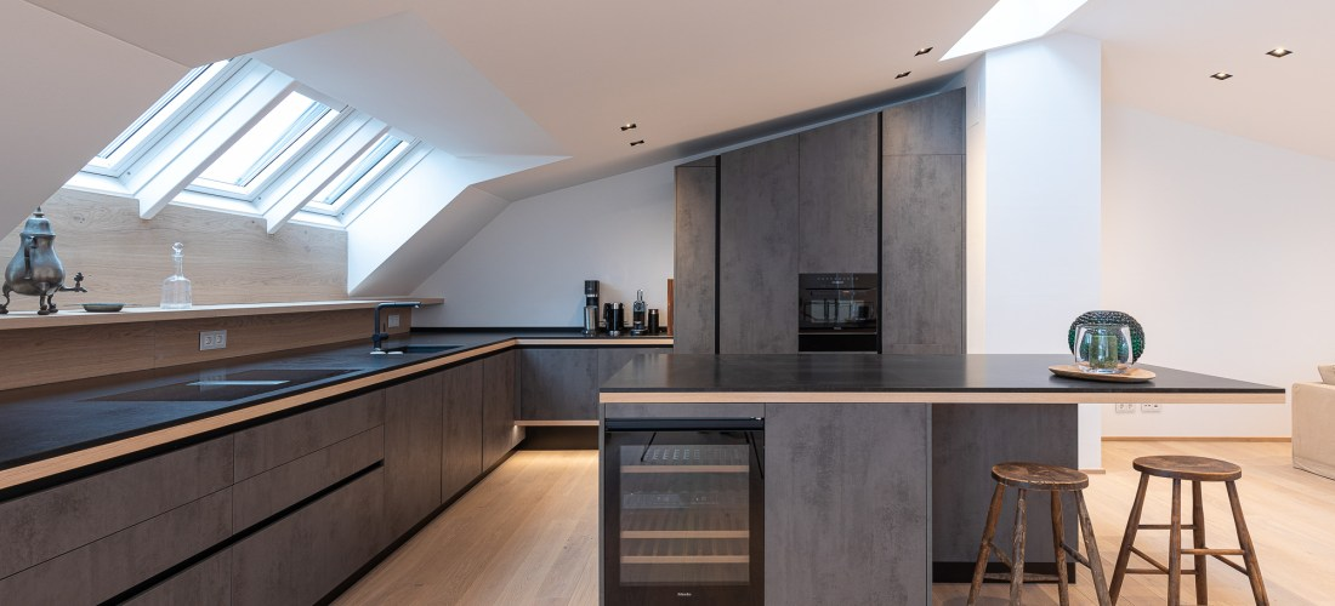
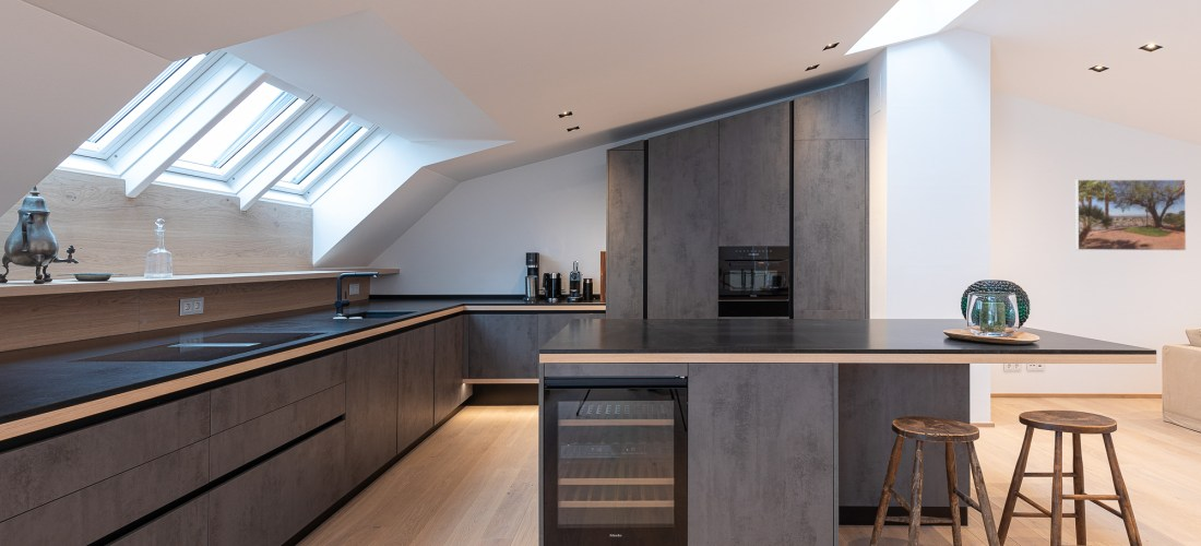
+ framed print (1130, 214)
